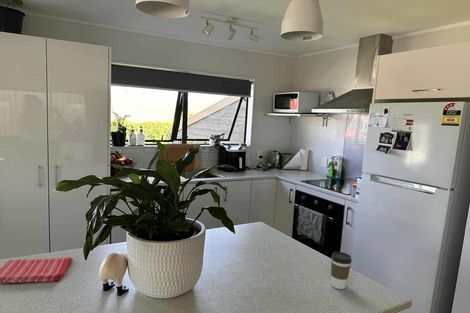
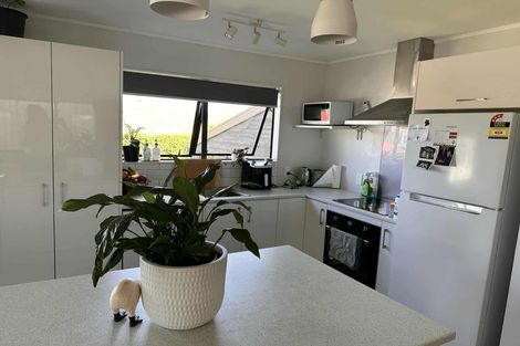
- dish towel (34, 268)
- coffee cup (340, 270)
